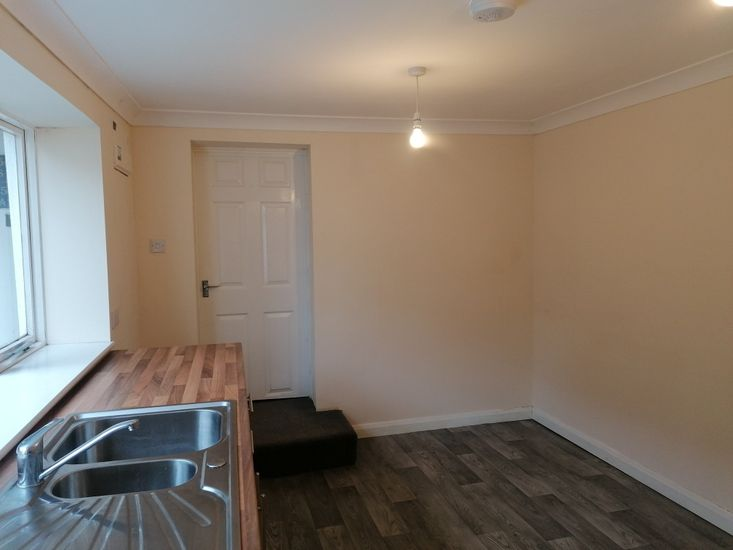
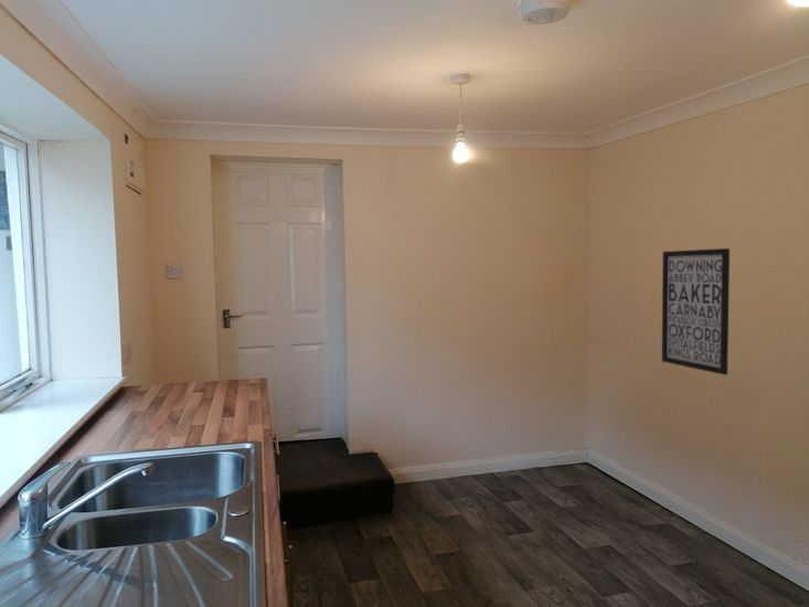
+ wall art (693, 309)
